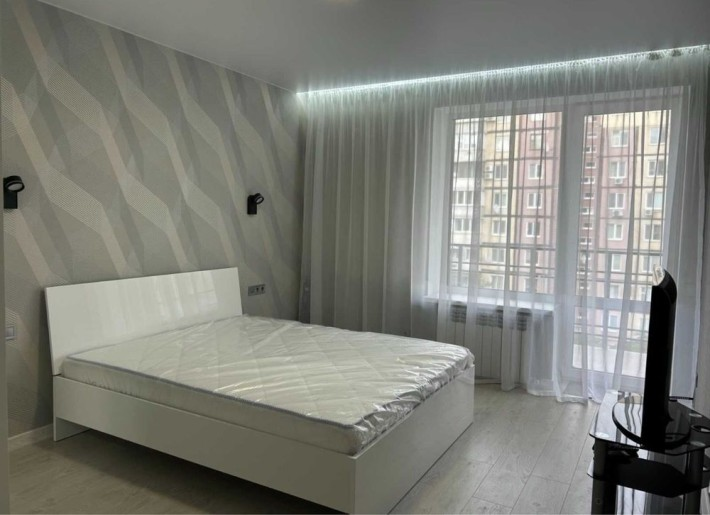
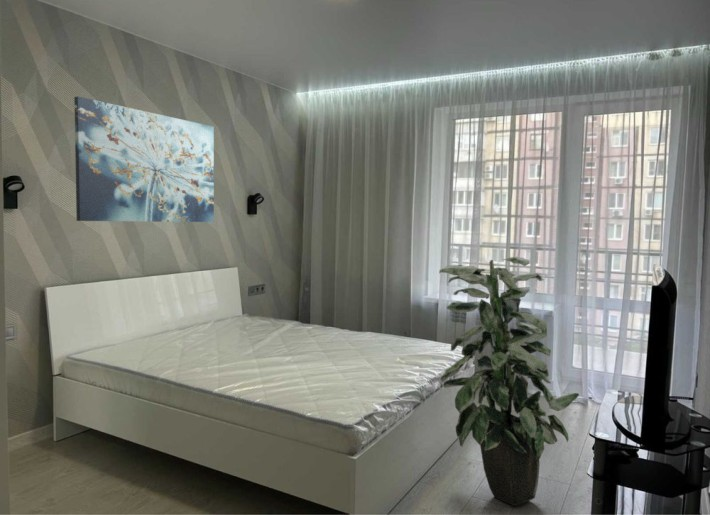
+ indoor plant (502, 377)
+ wall art (153, 167)
